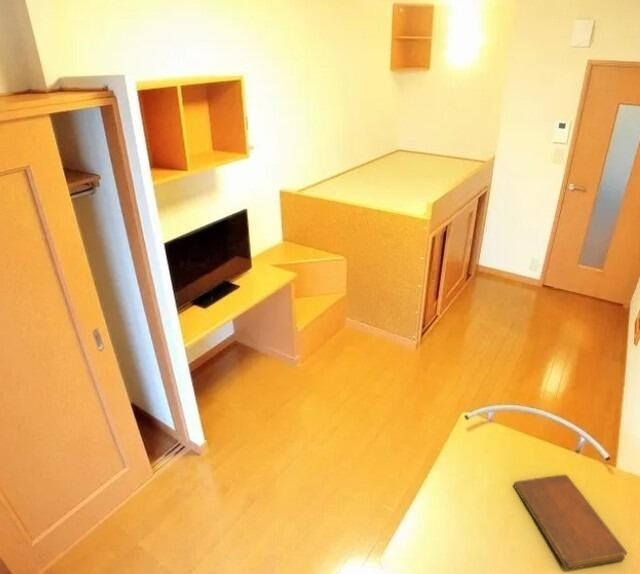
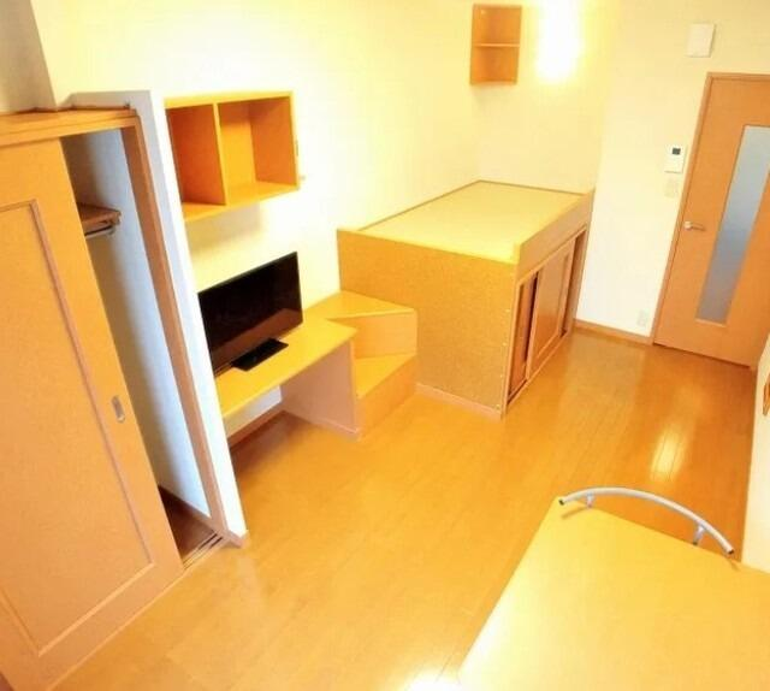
- notebook (565, 517)
